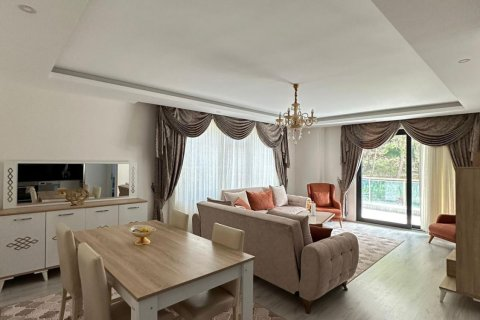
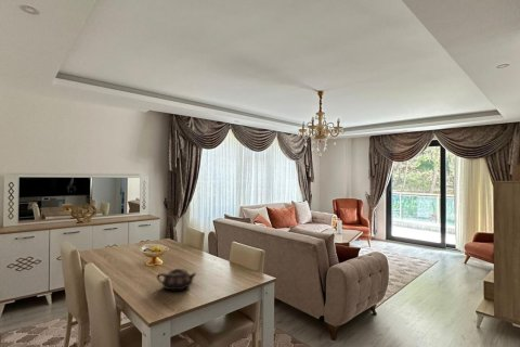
+ teapot (177, 277)
